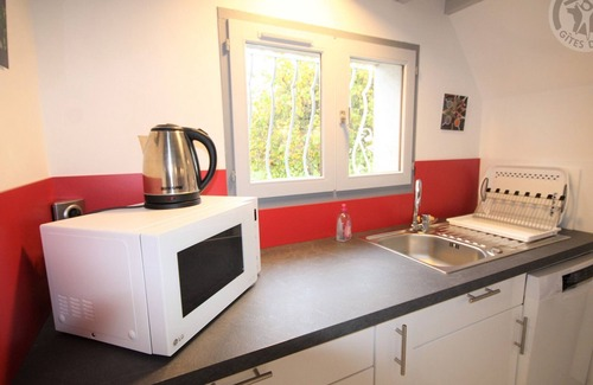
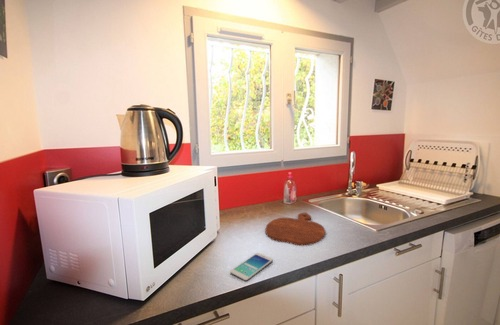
+ cutting board (297, 225)
+ smartphone (252, 265)
